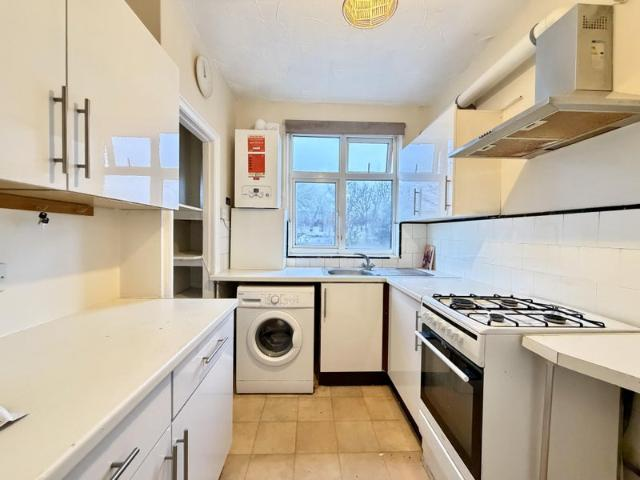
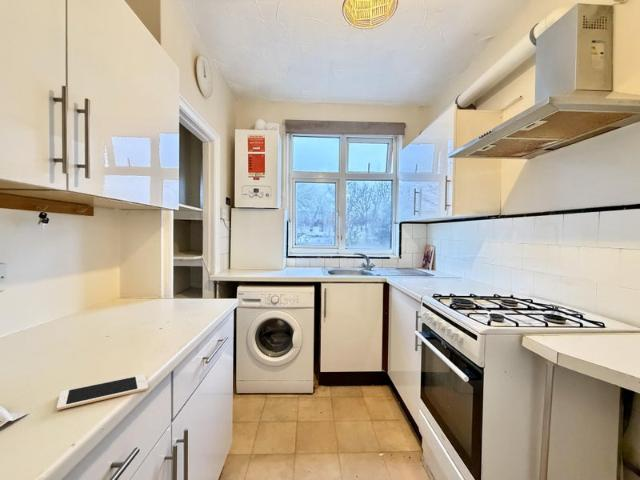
+ cell phone (105, 390)
